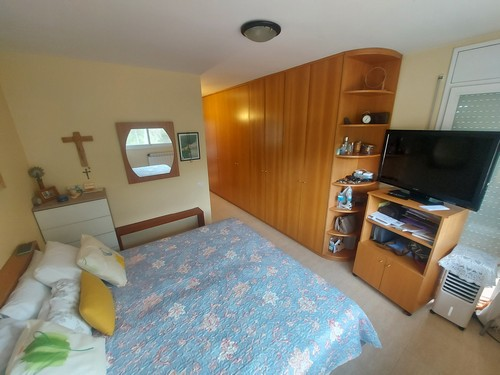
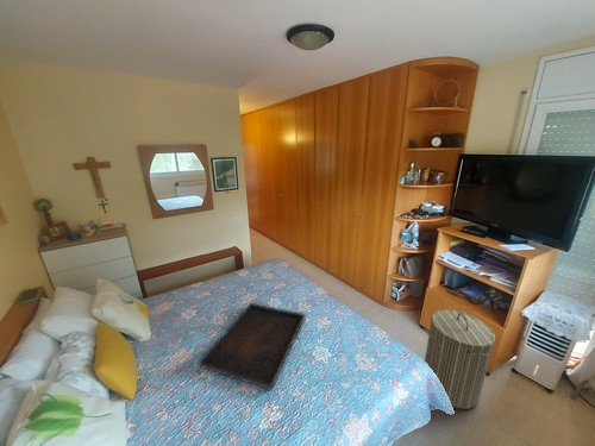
+ serving tray (258, 337)
+ laundry hamper (456, 352)
